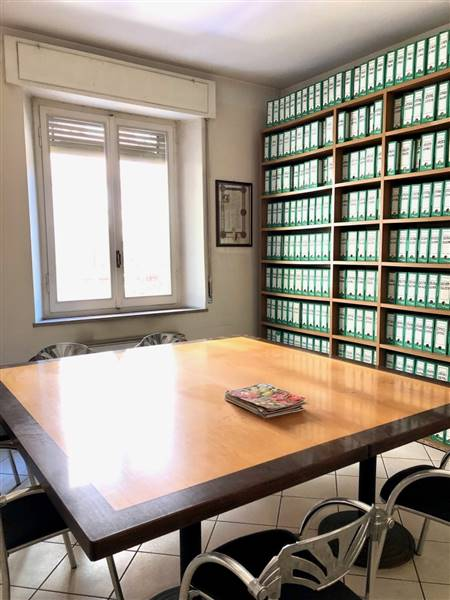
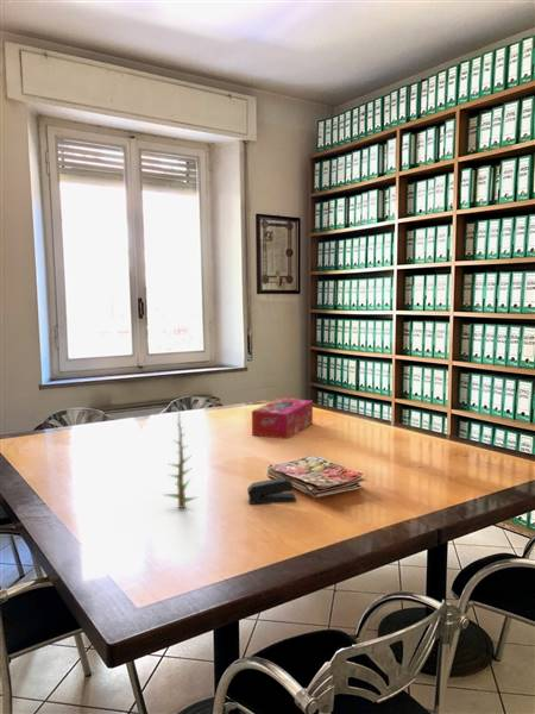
+ plant (182, 452)
+ tissue box (283, 416)
+ stapler (271, 489)
